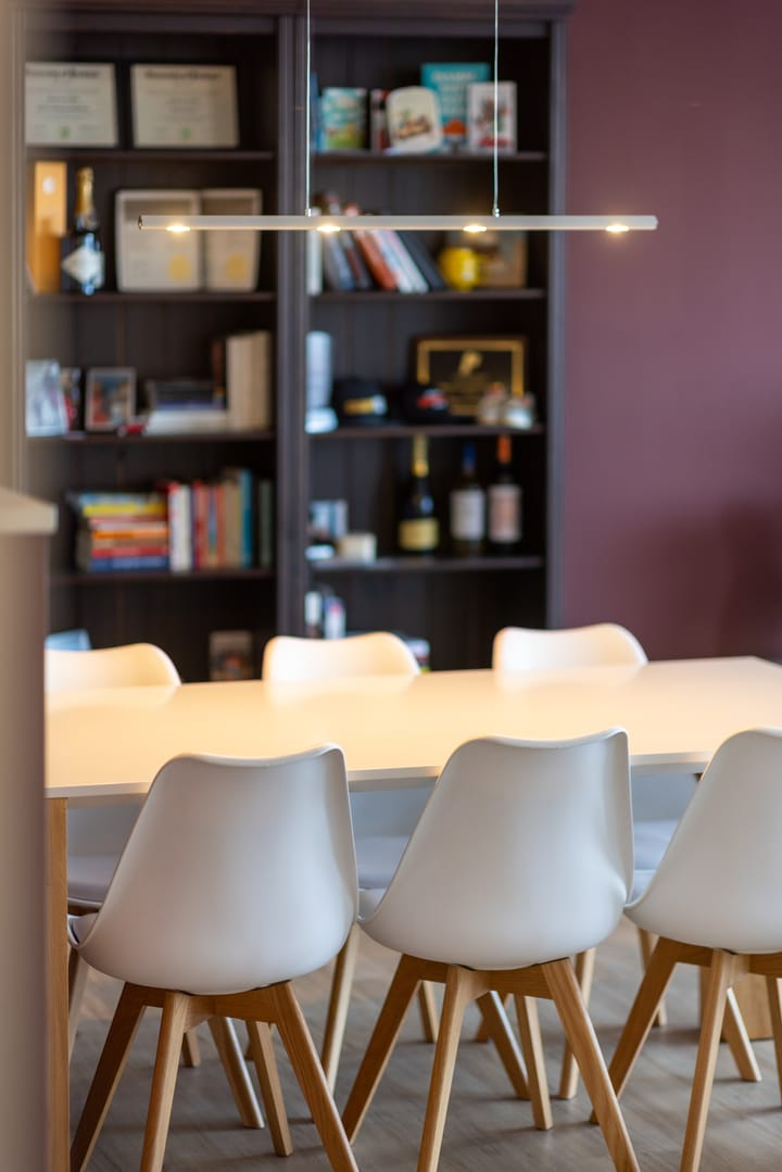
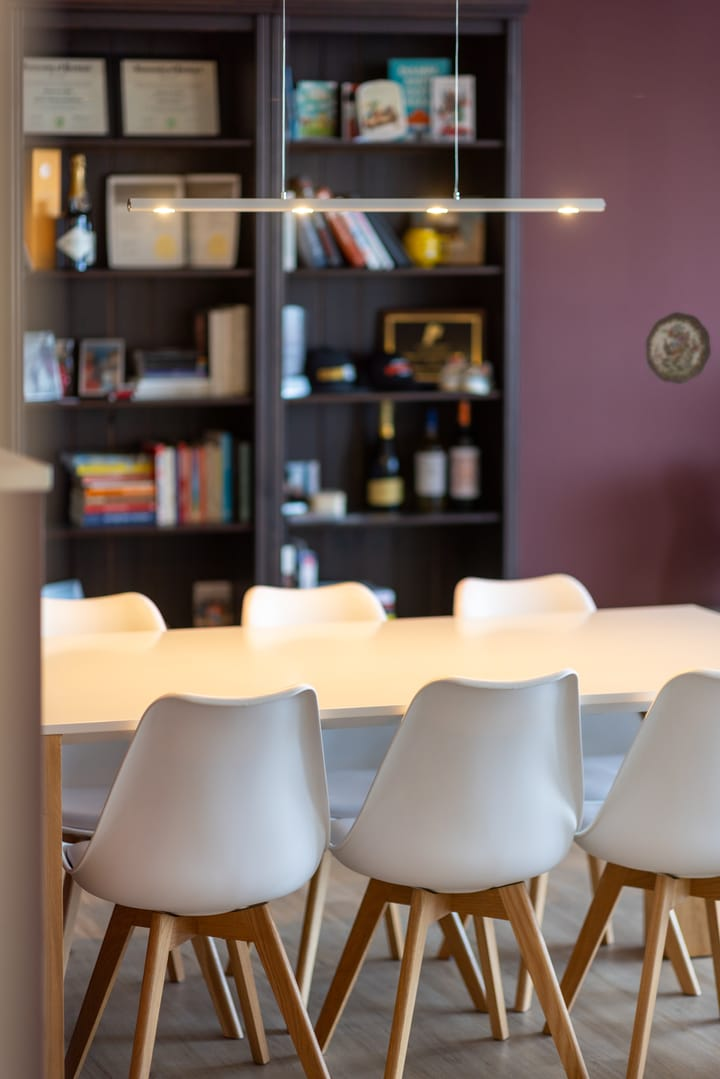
+ decorative plate (677, 348)
